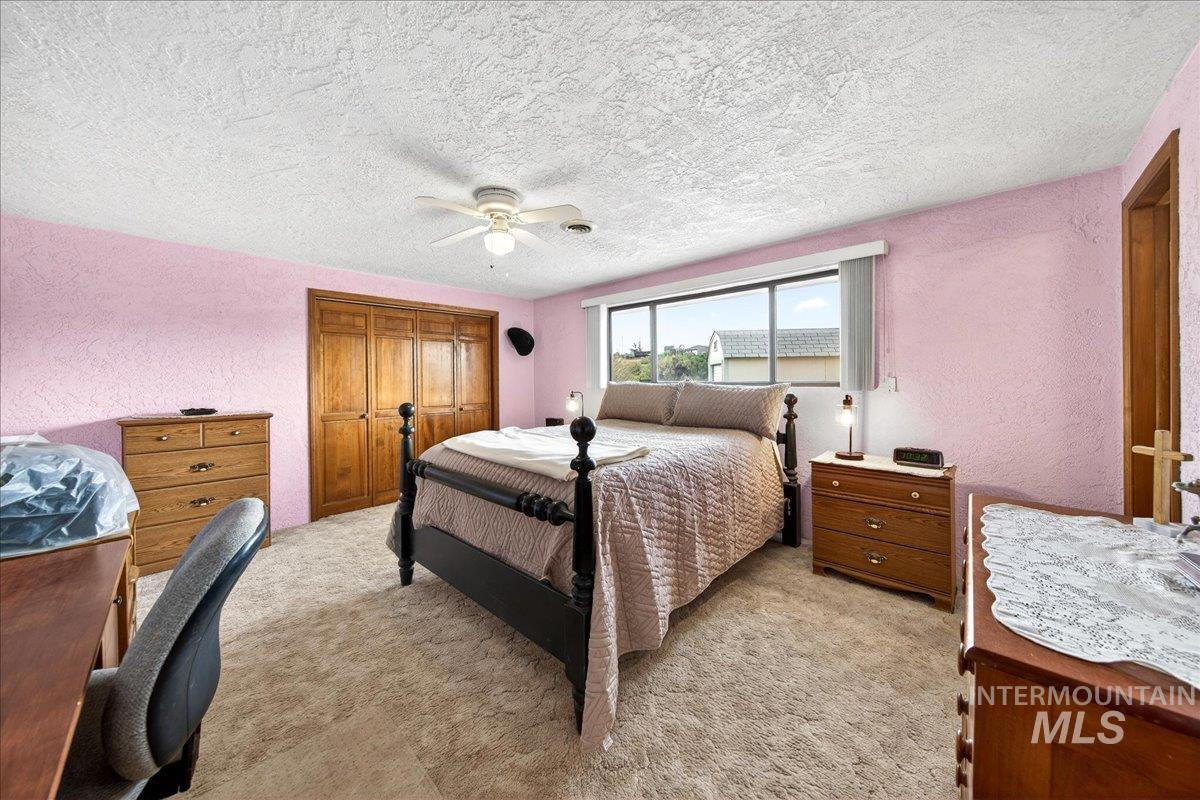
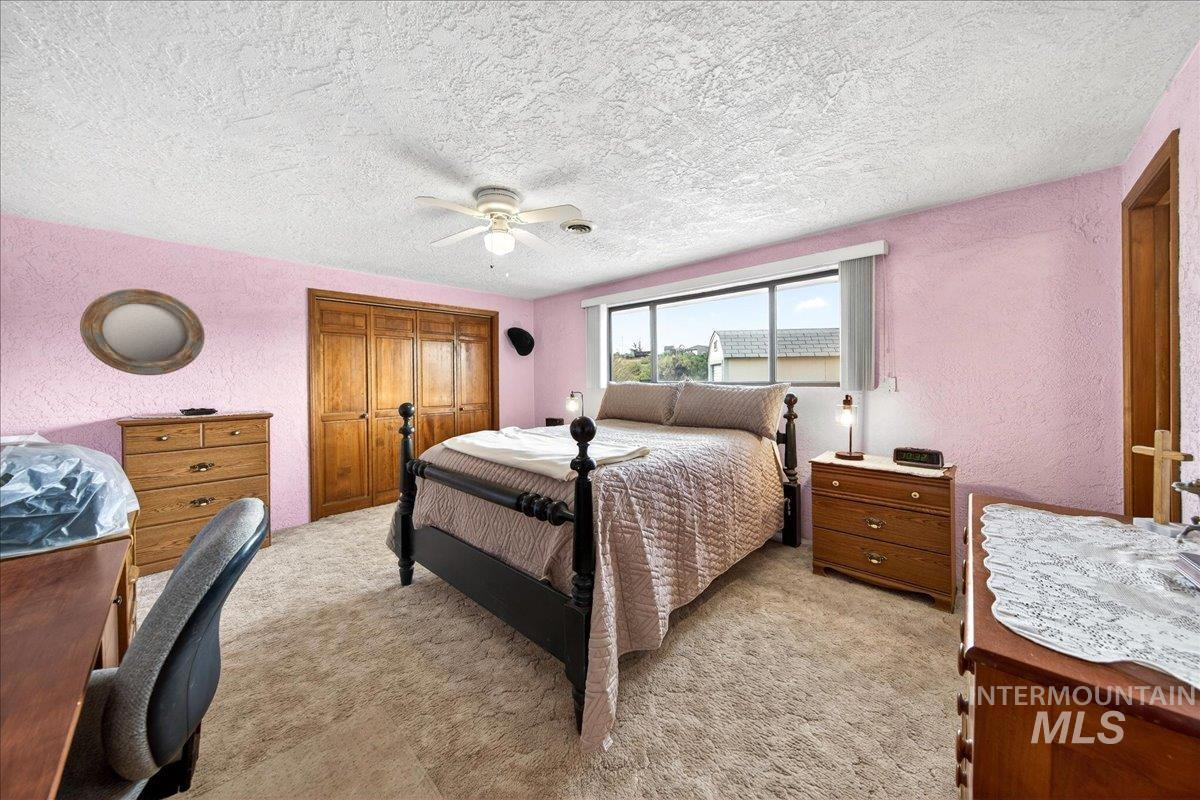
+ home mirror (146, 332)
